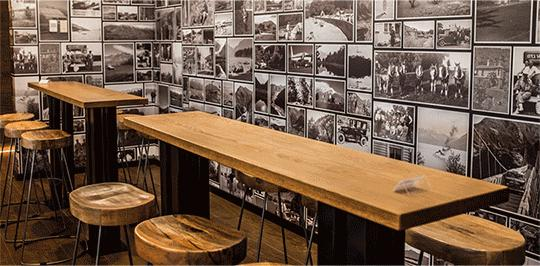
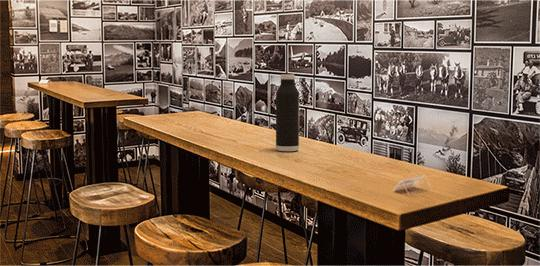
+ water bottle (287, 112)
